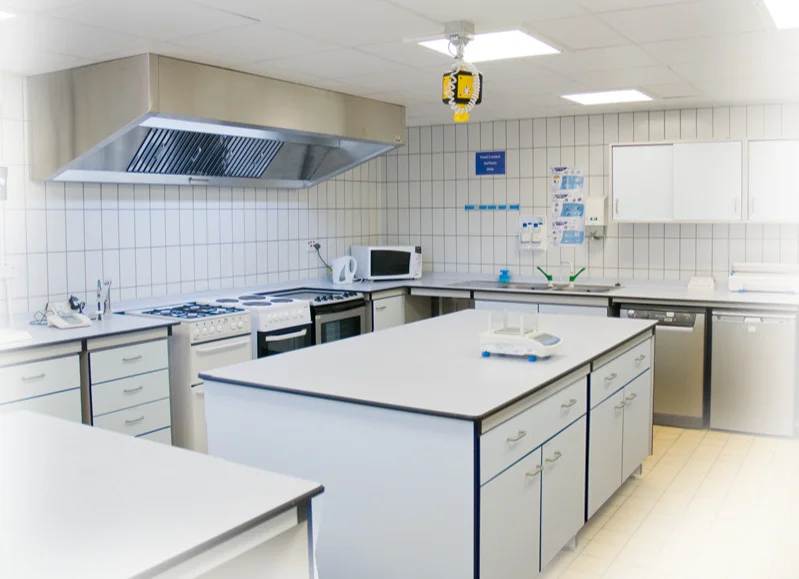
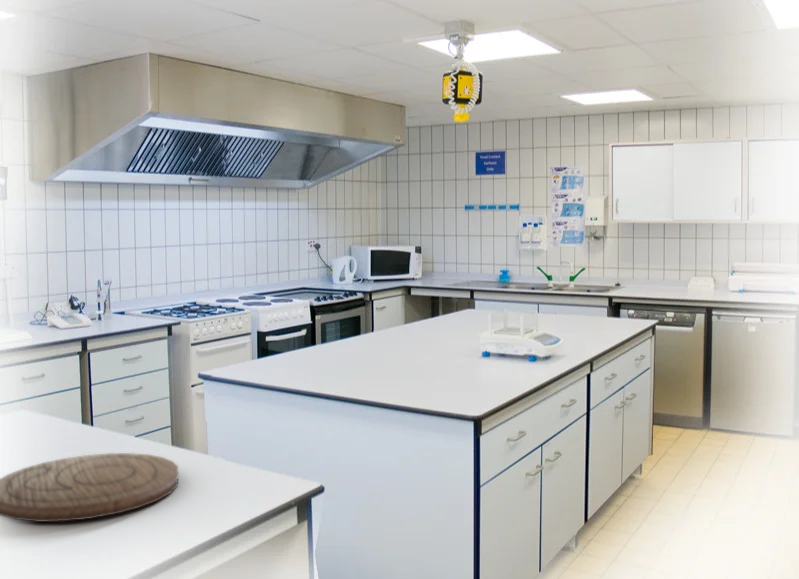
+ cutting board (88, 483)
